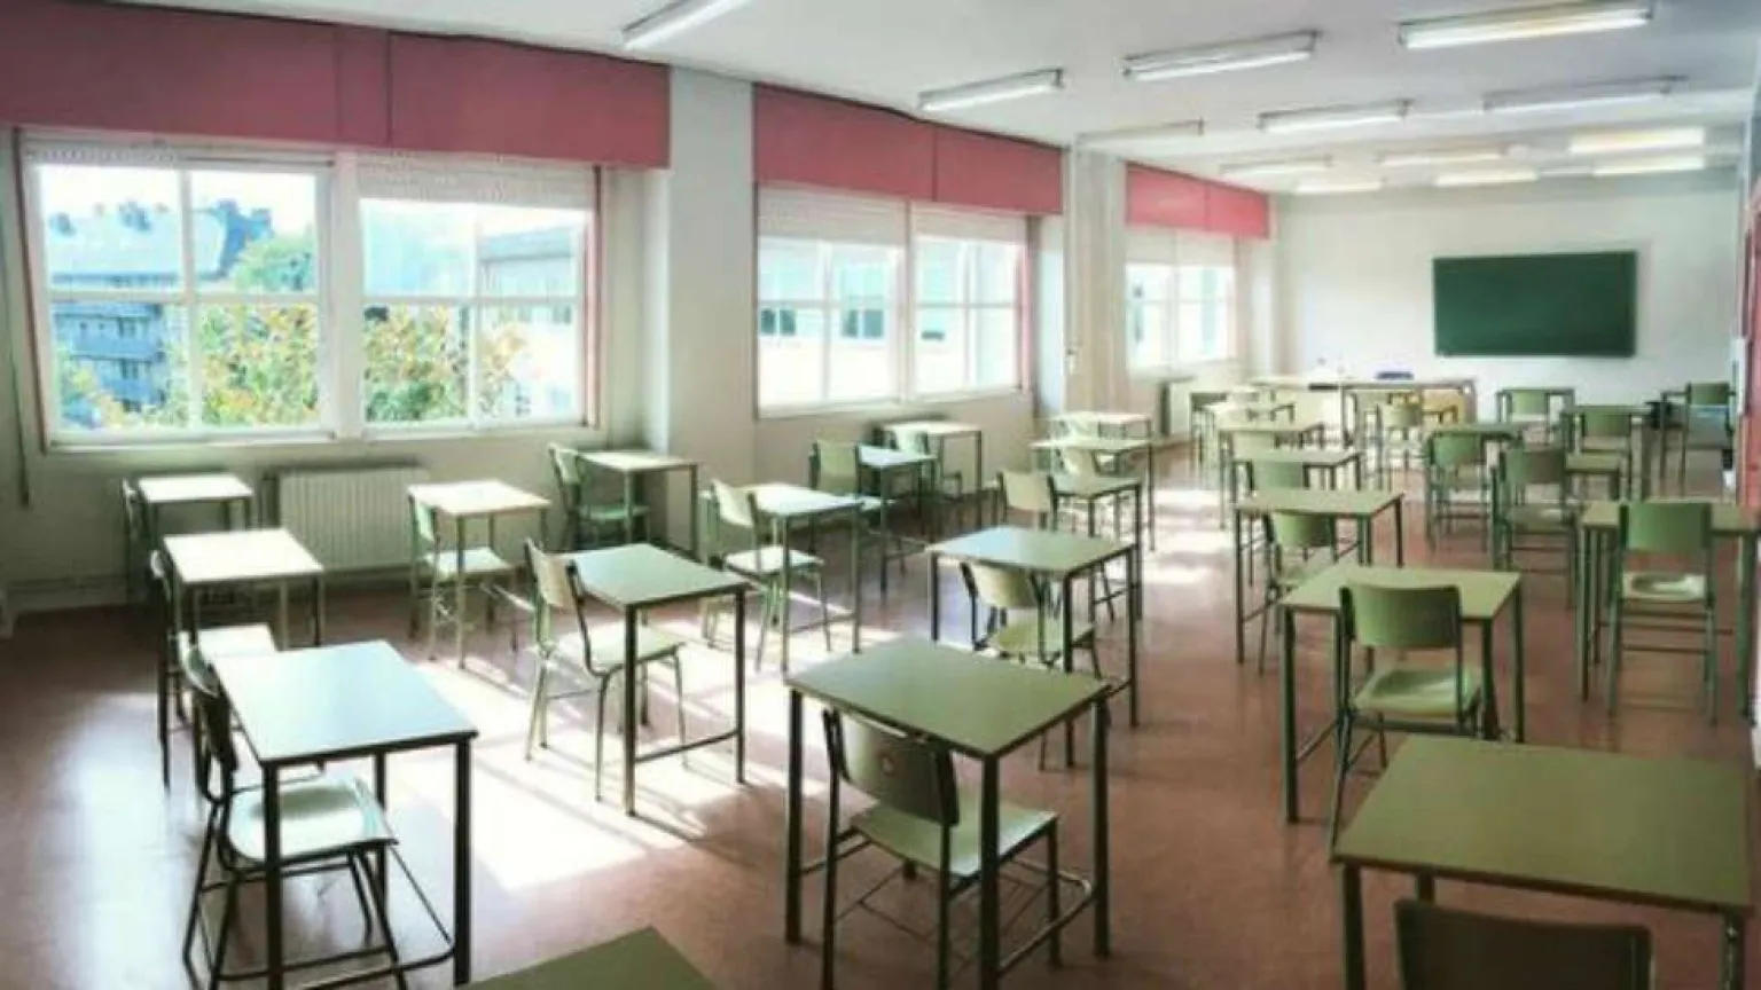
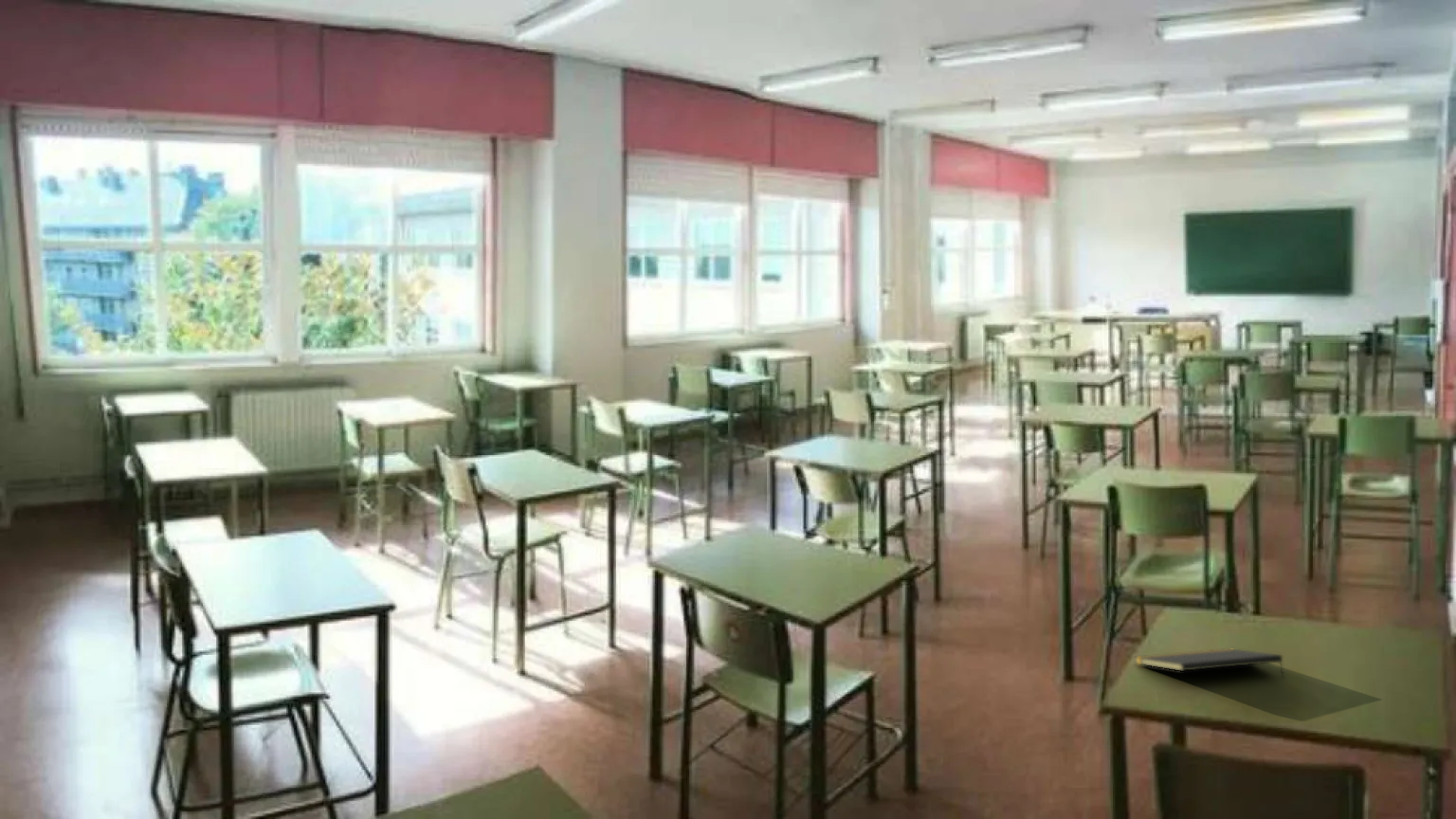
+ notepad (1206, 659)
